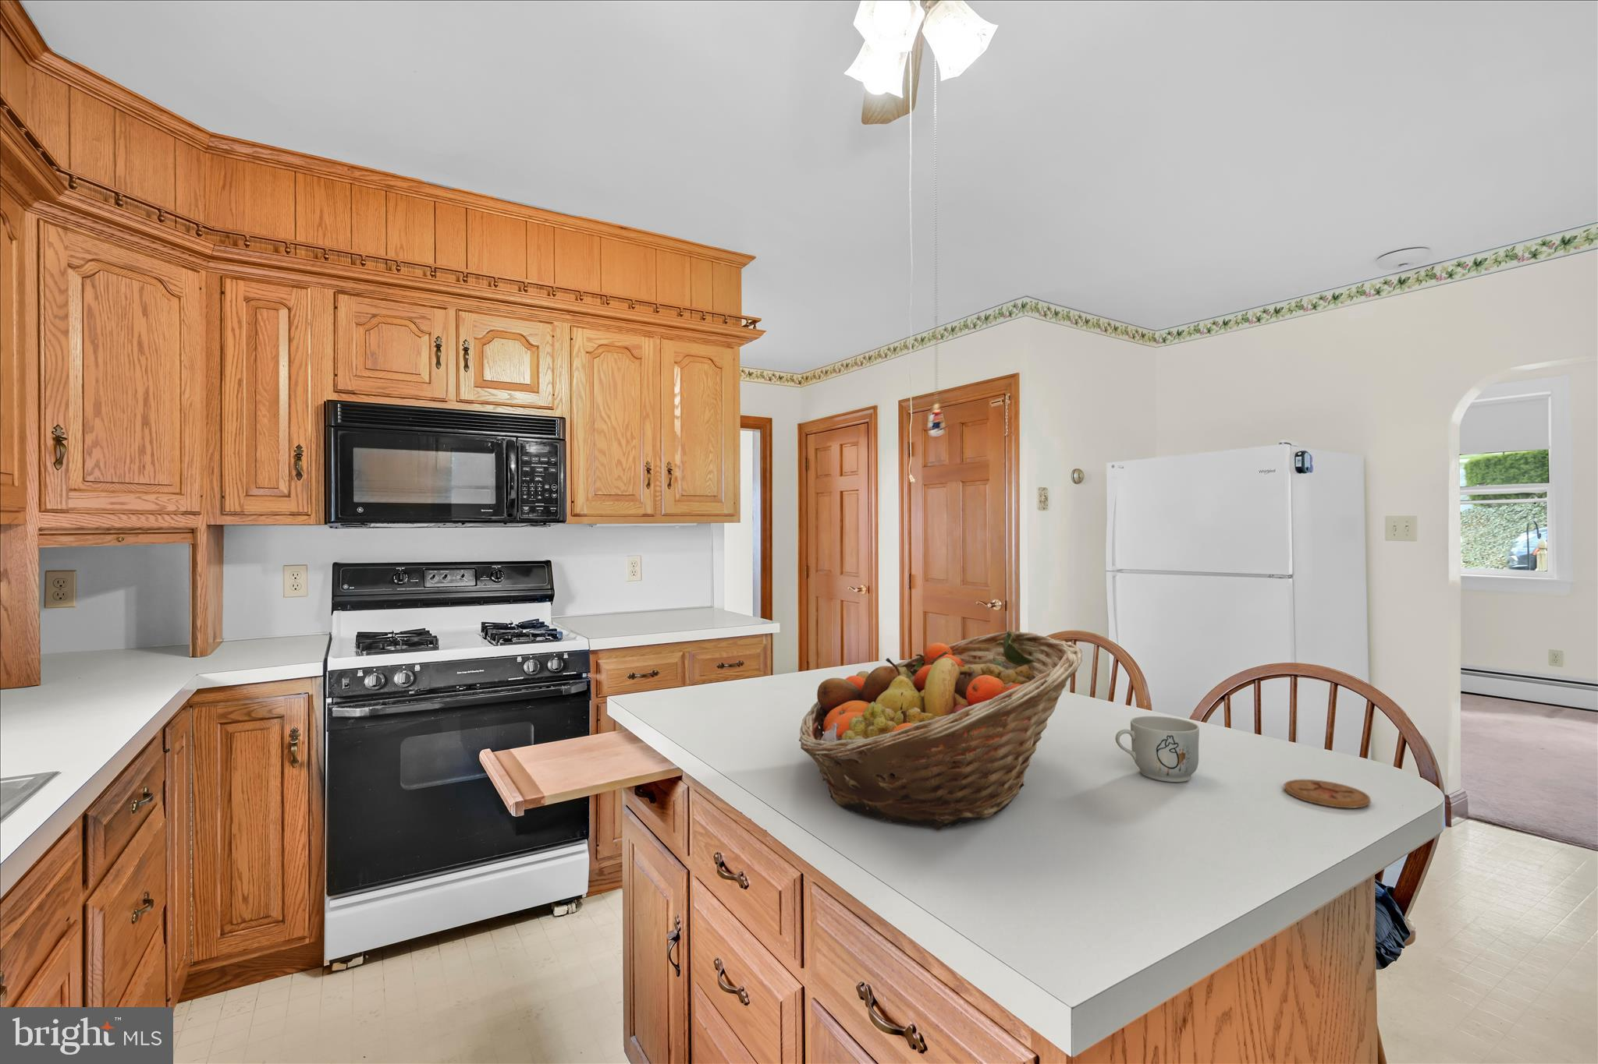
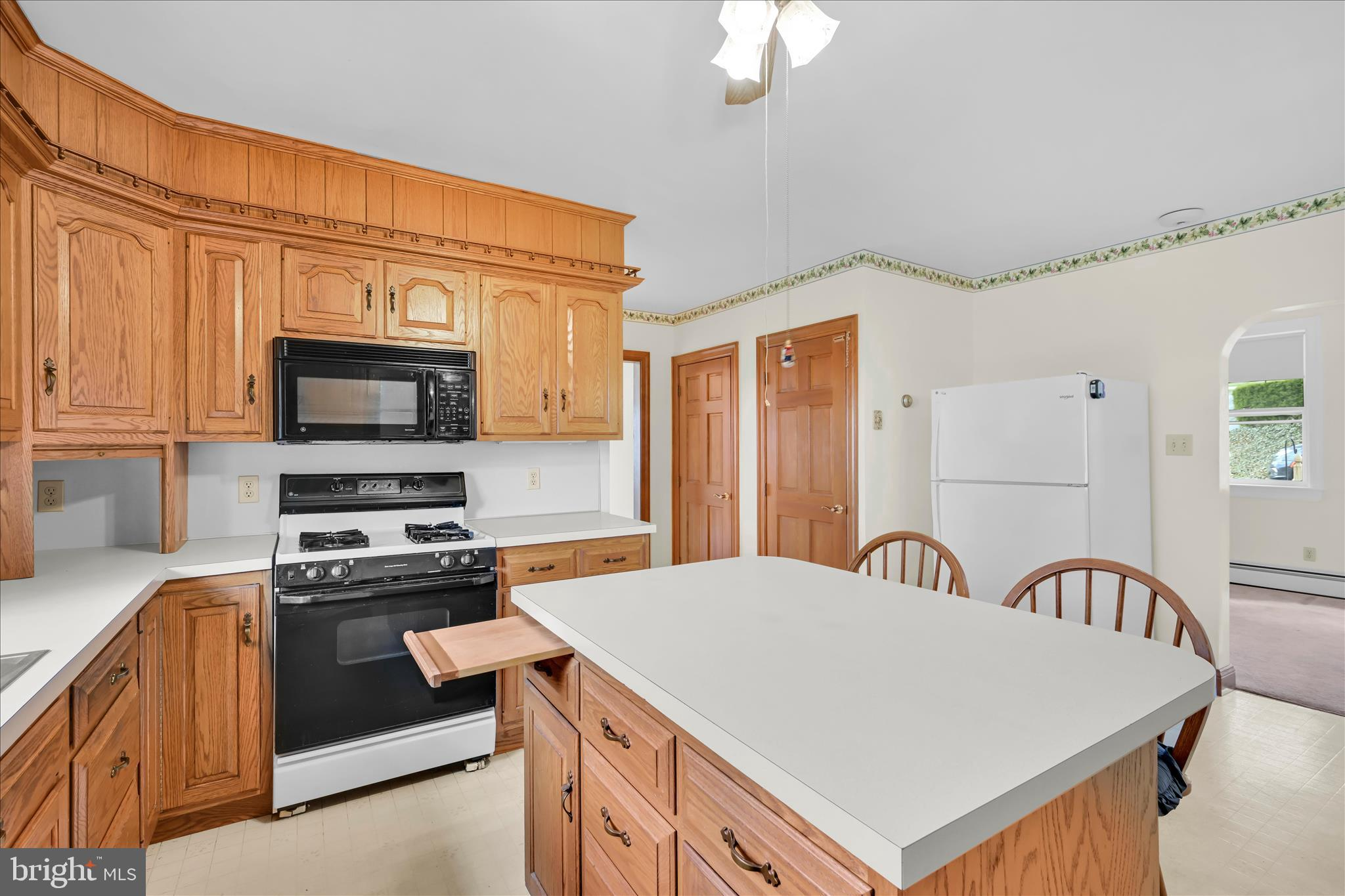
- mug (1156, 748)
- fruit basket (933, 711)
- coaster (1326, 793)
